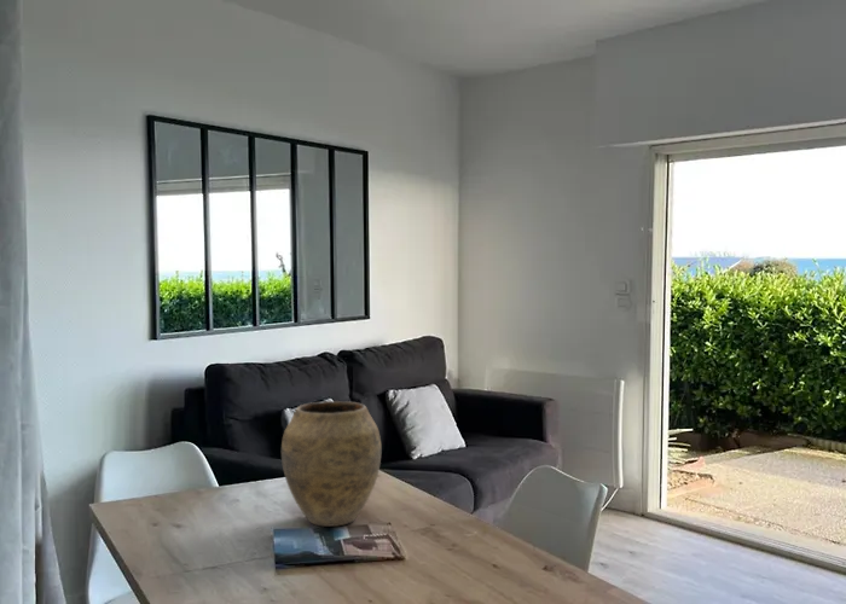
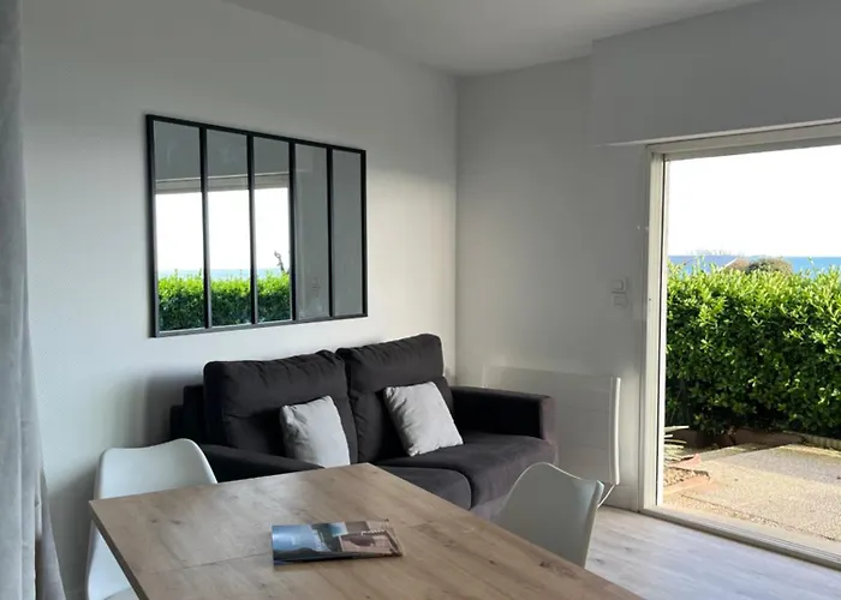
- vase (331, 463)
